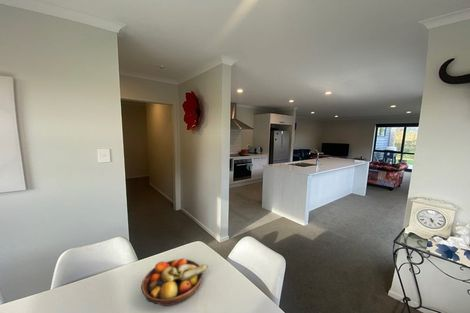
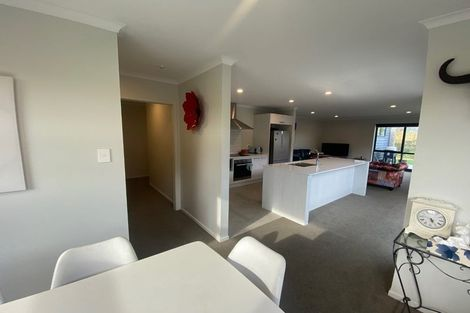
- fruit bowl (174, 274)
